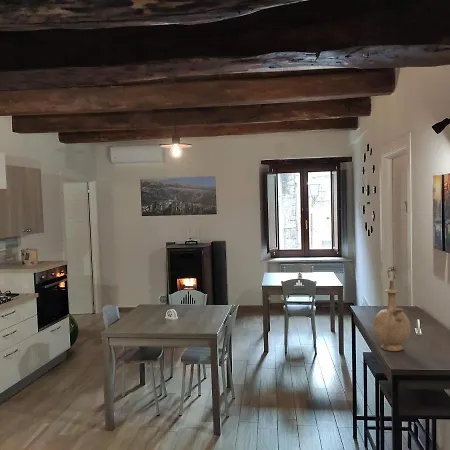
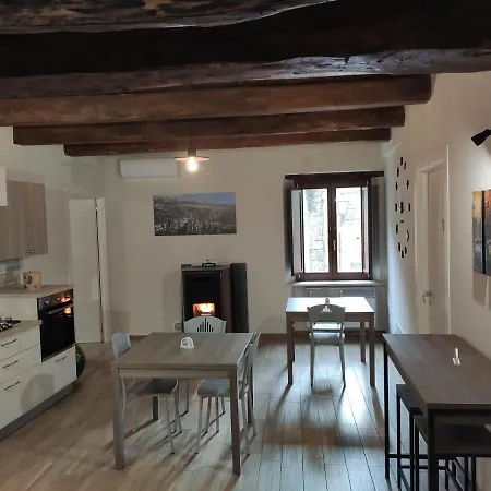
- vase (391, 314)
